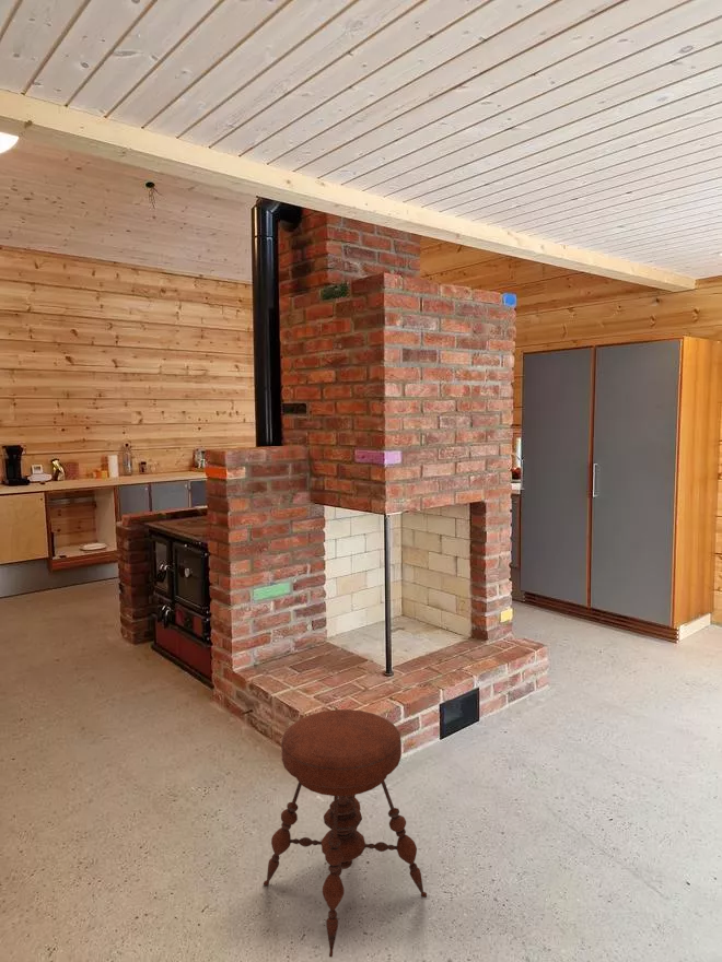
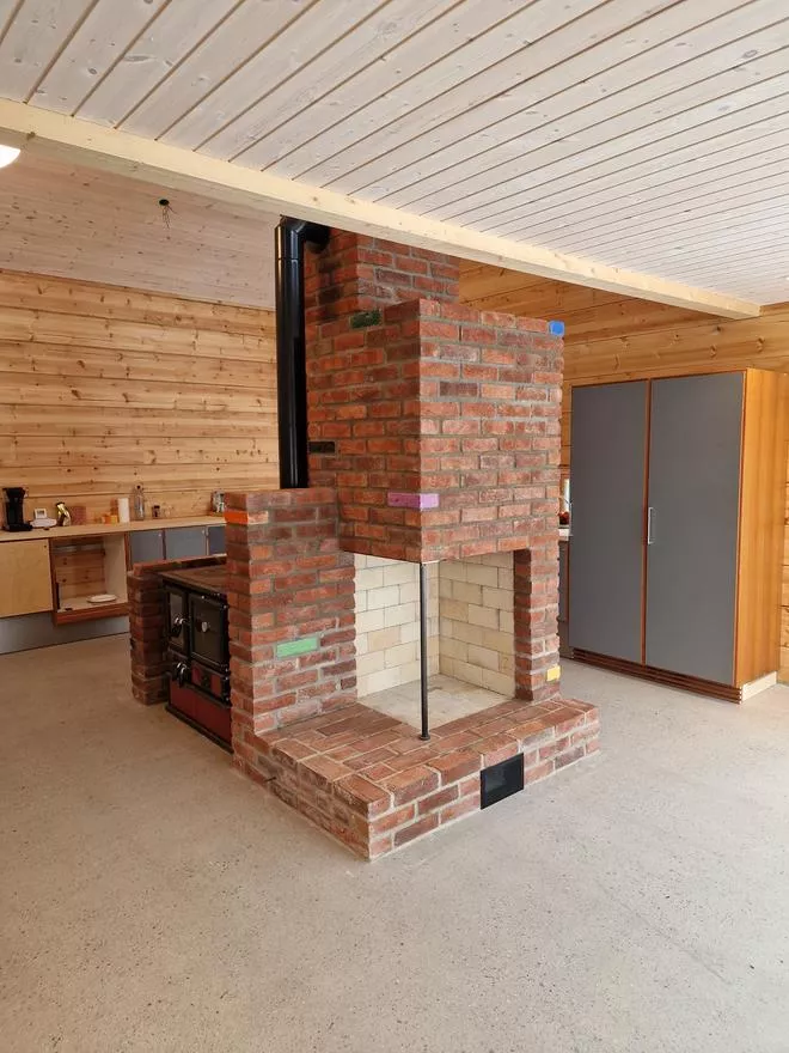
- stool (342, 810)
